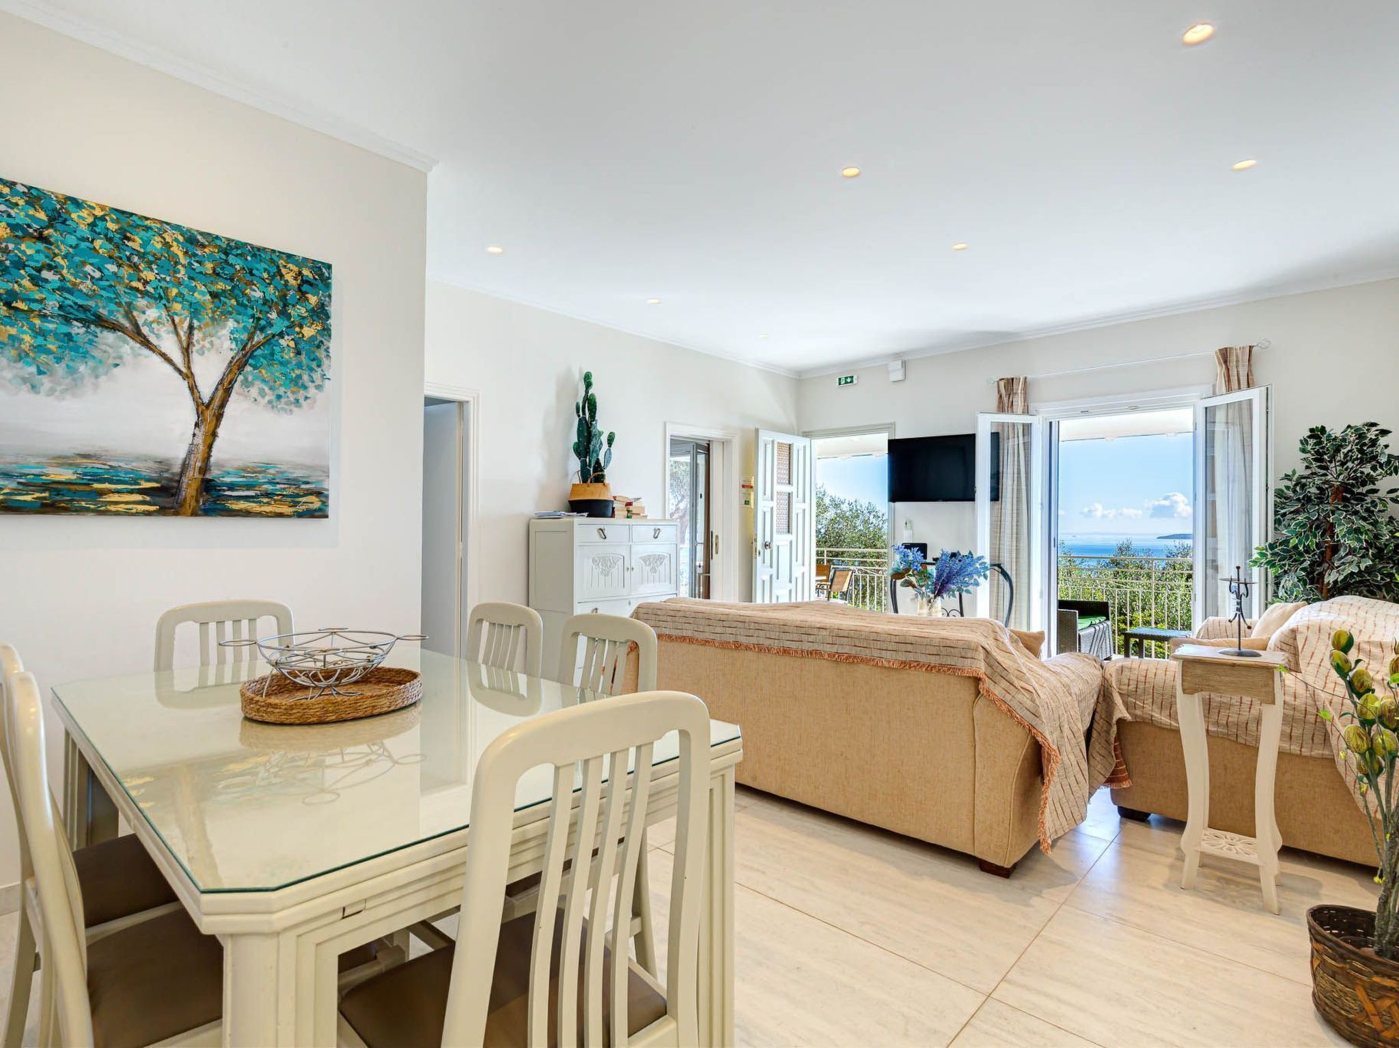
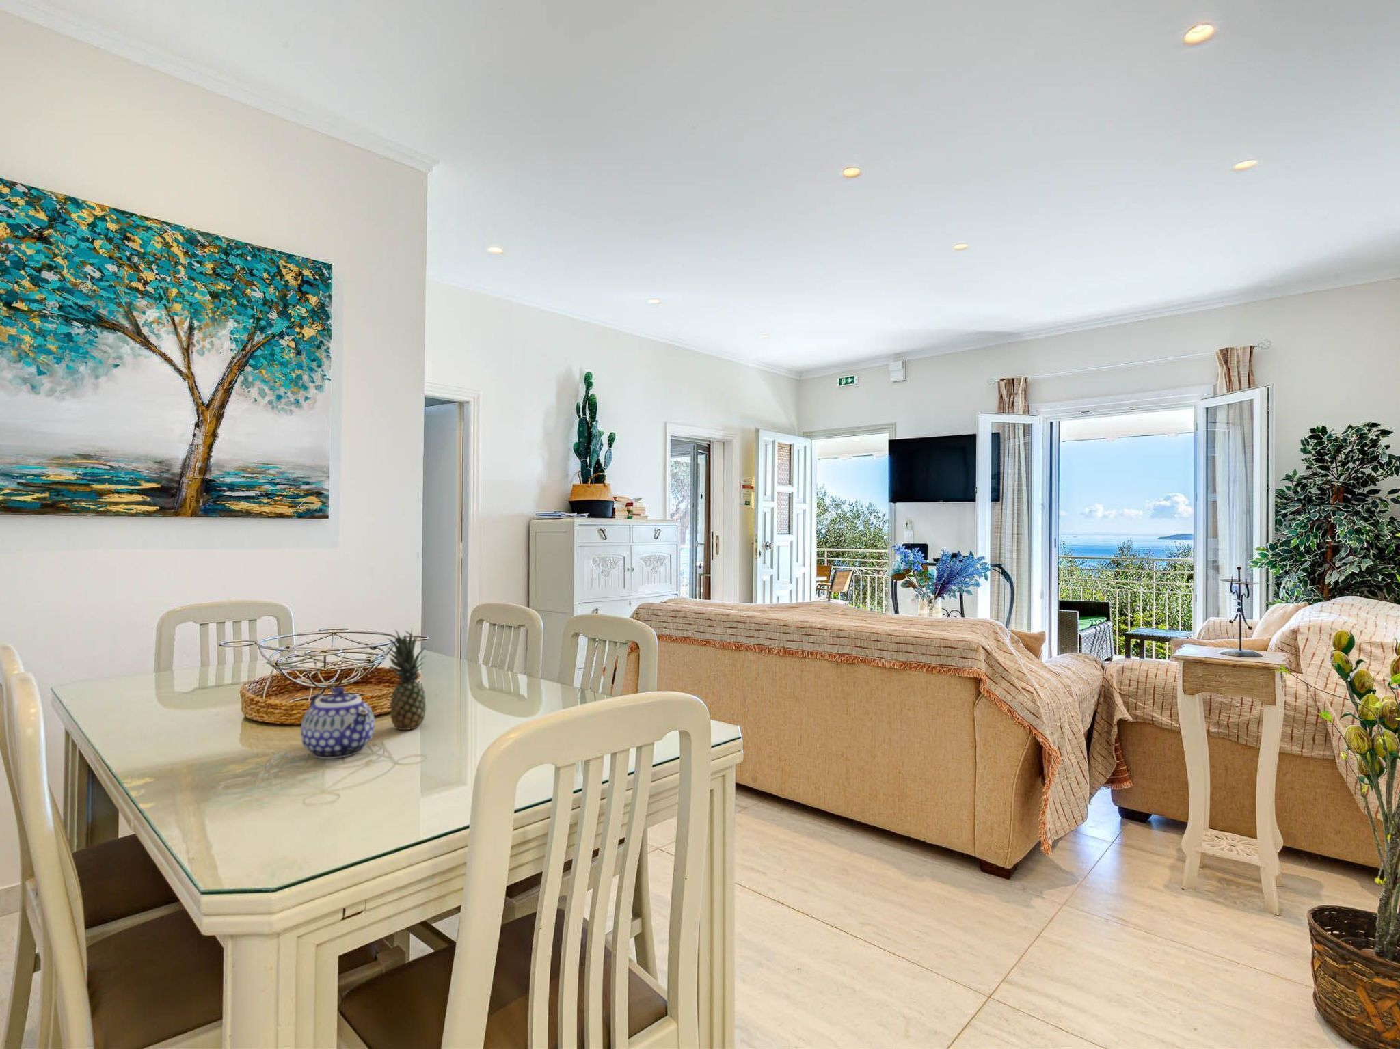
+ teapot (338, 720)
+ fruit (406, 678)
